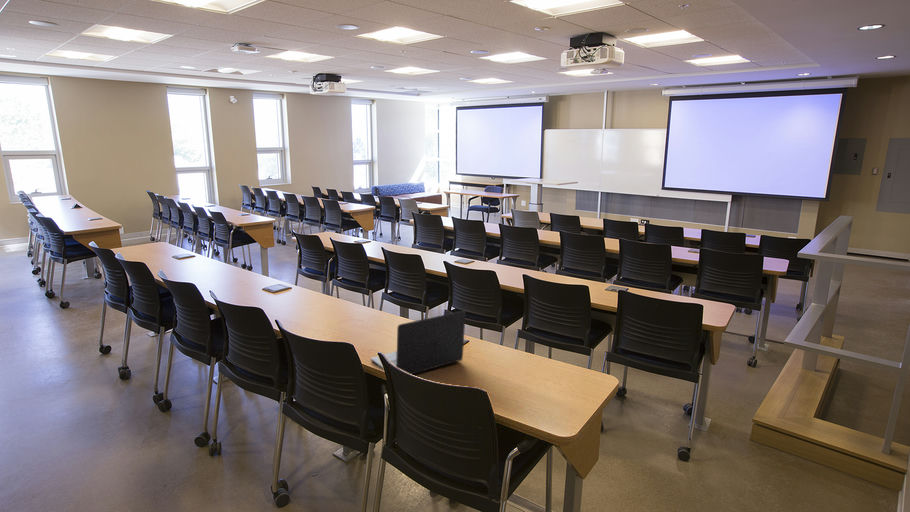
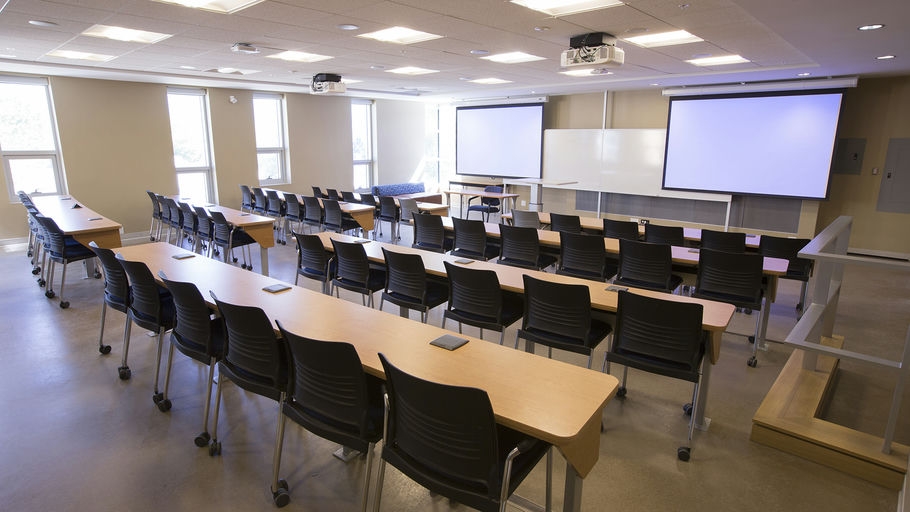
- laptop (417, 336)
